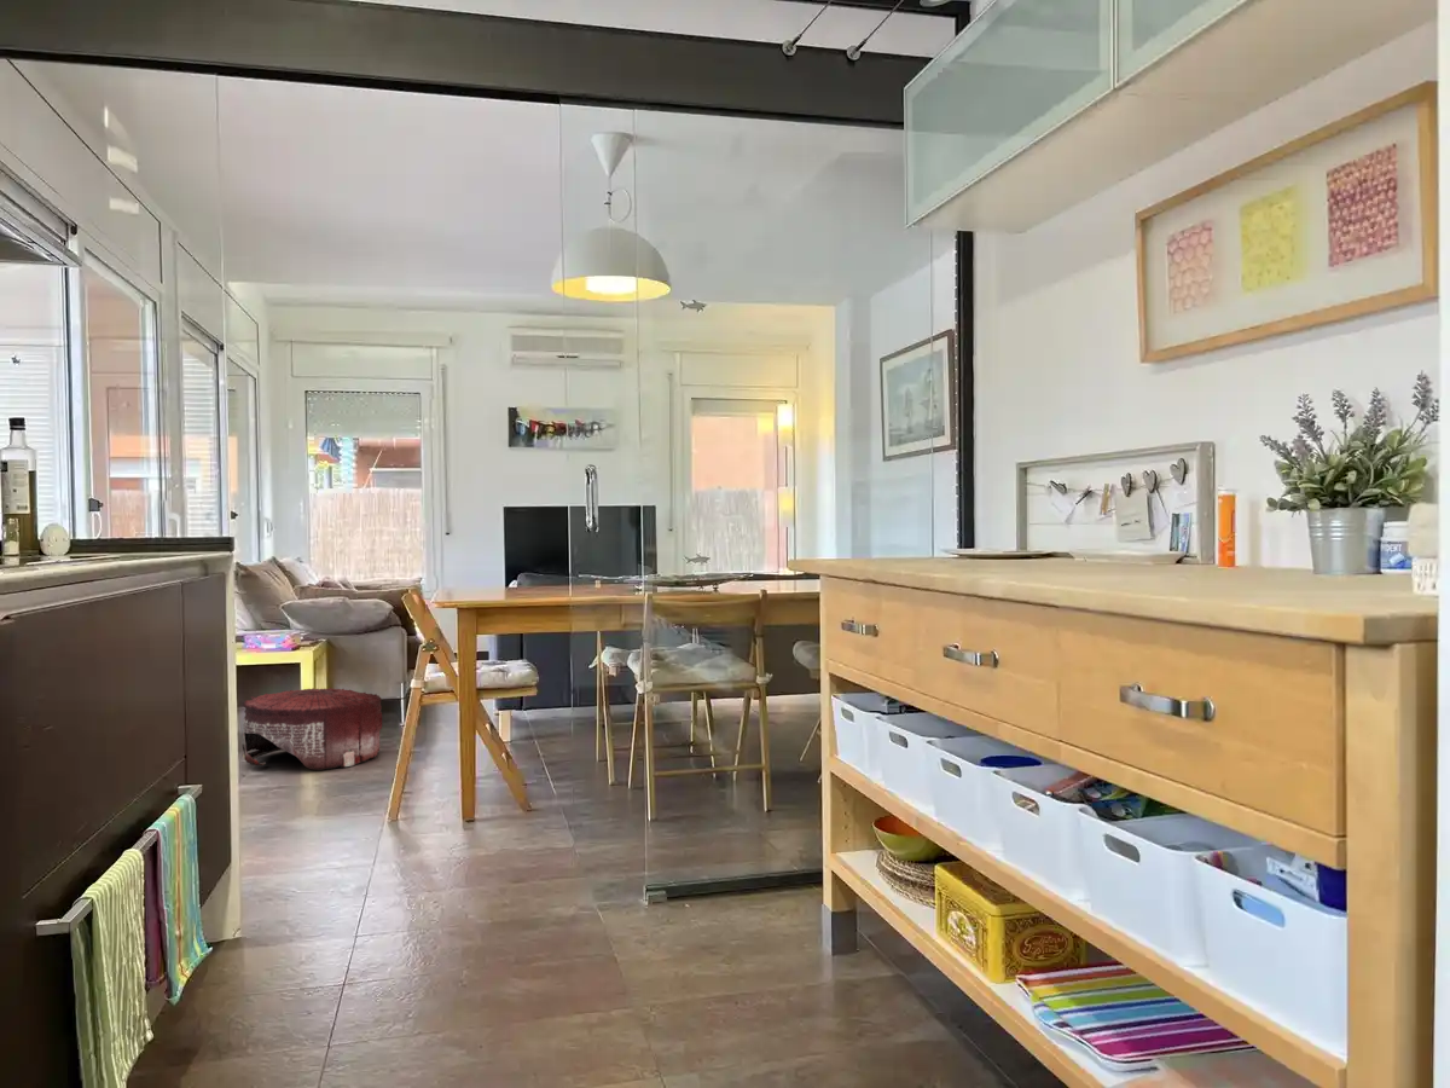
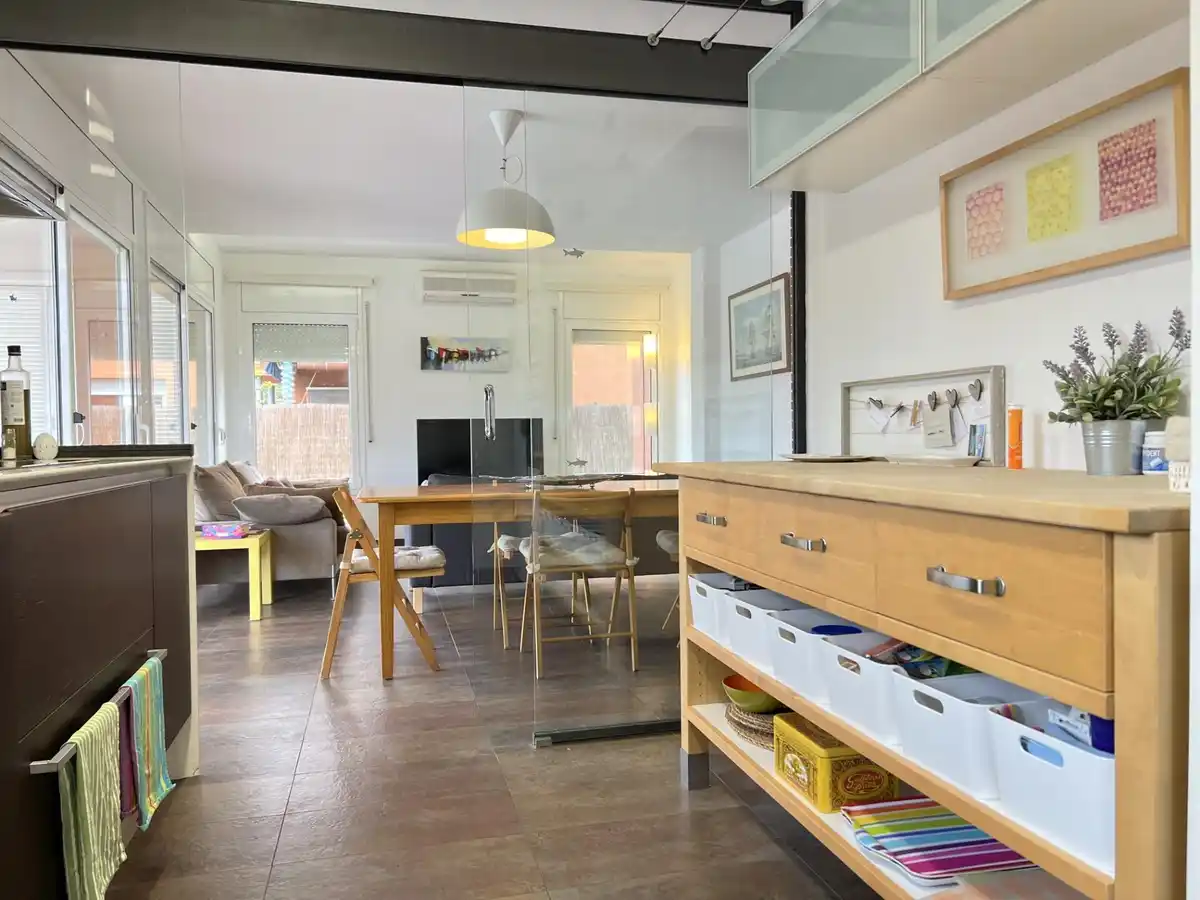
- pouf (311, 724)
